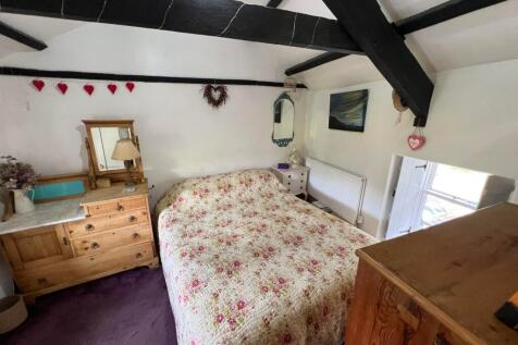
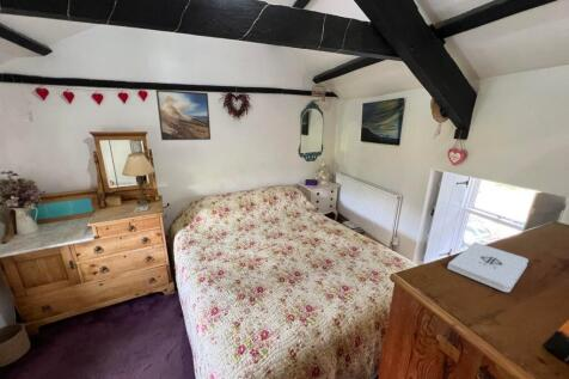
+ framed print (184, 116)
+ notepad (489, 263)
